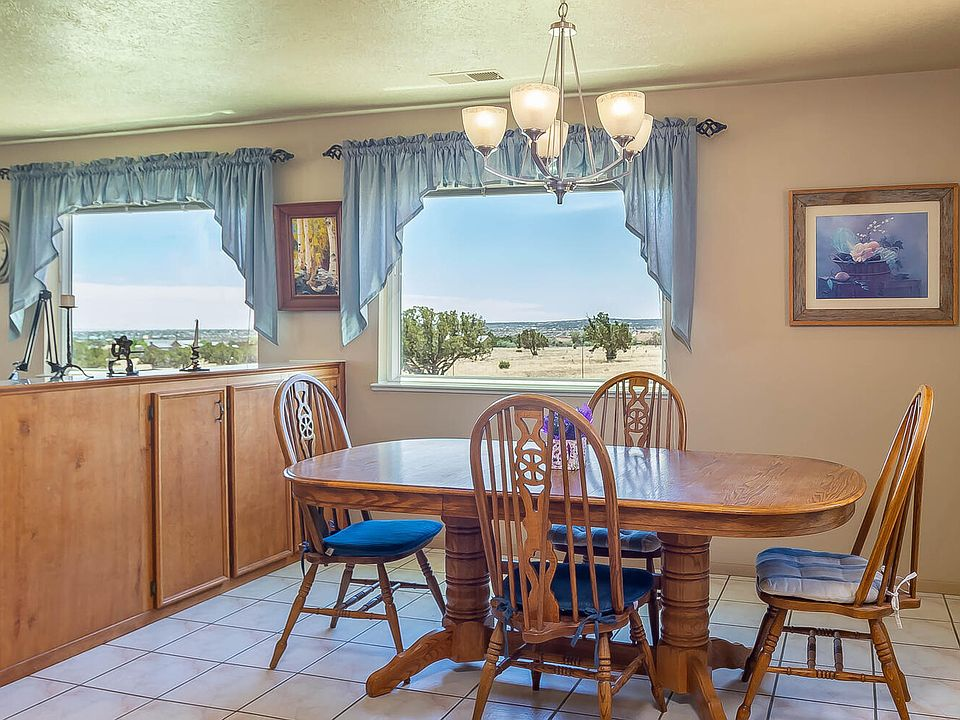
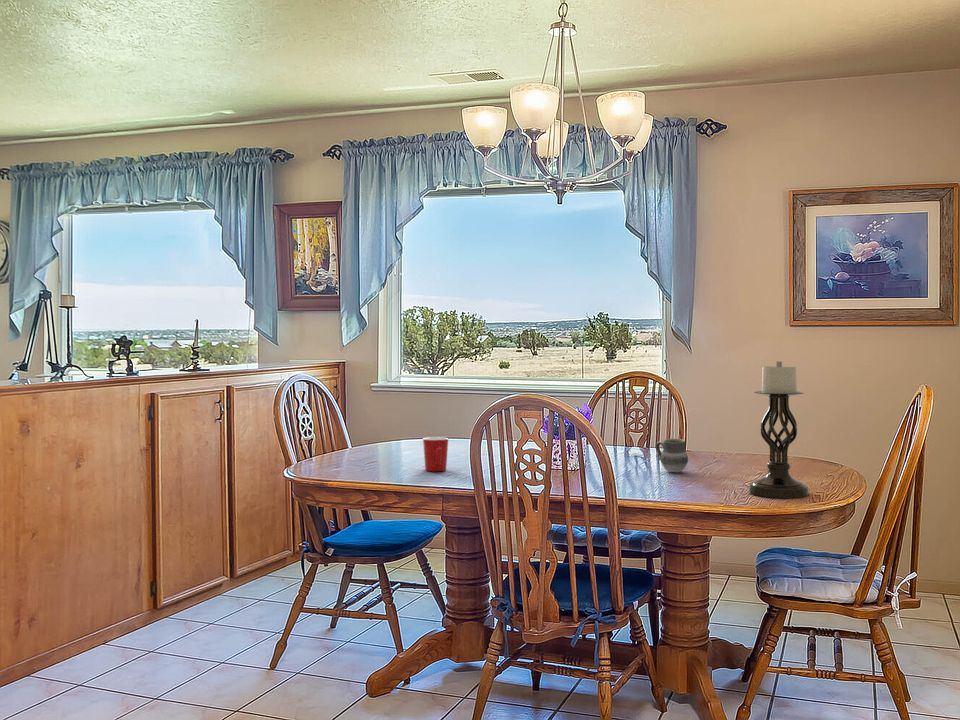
+ mug (436, 455)
+ candle holder (781, 429)
+ cup (671, 455)
